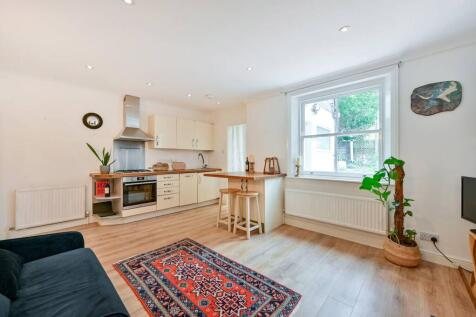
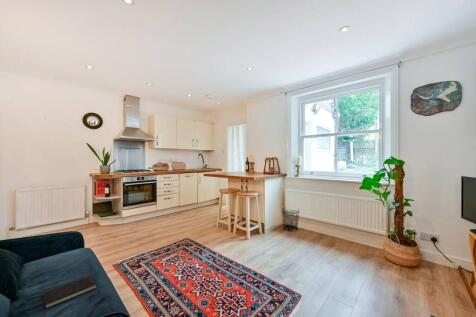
+ hardcover book (70, 289)
+ waste bin (290, 218)
